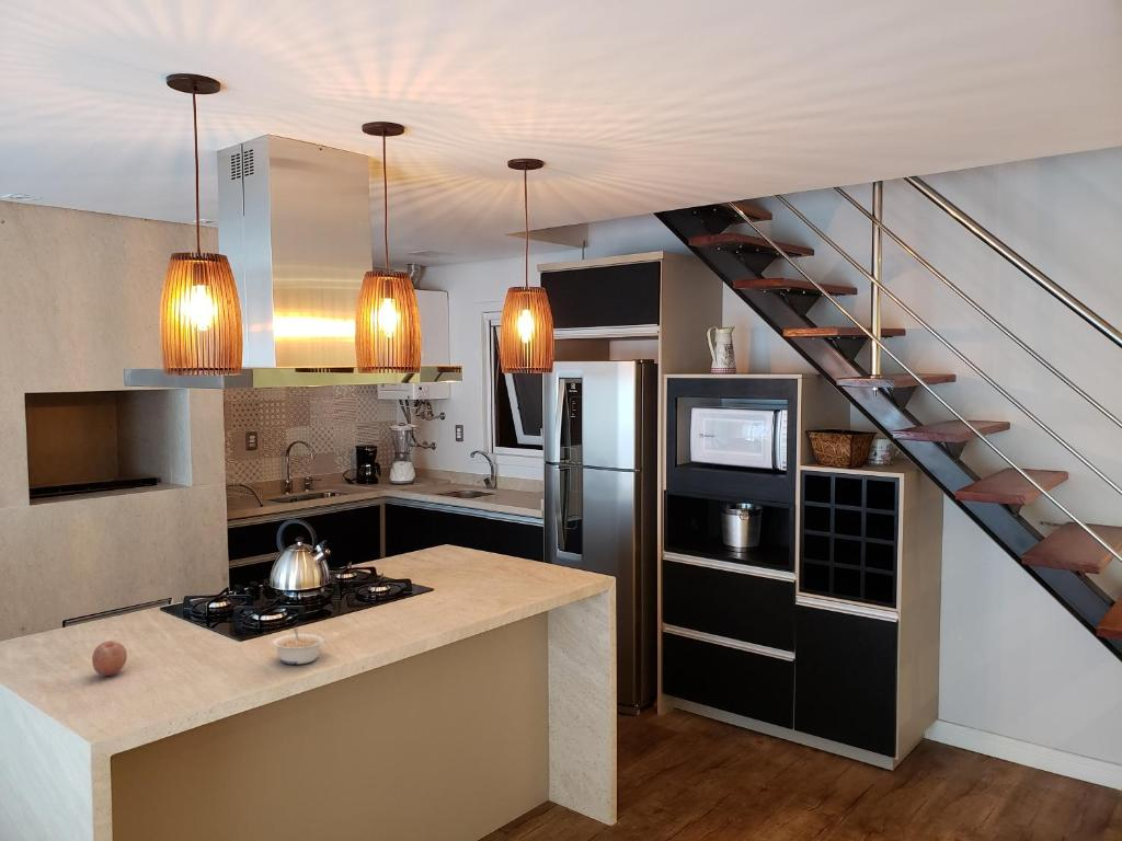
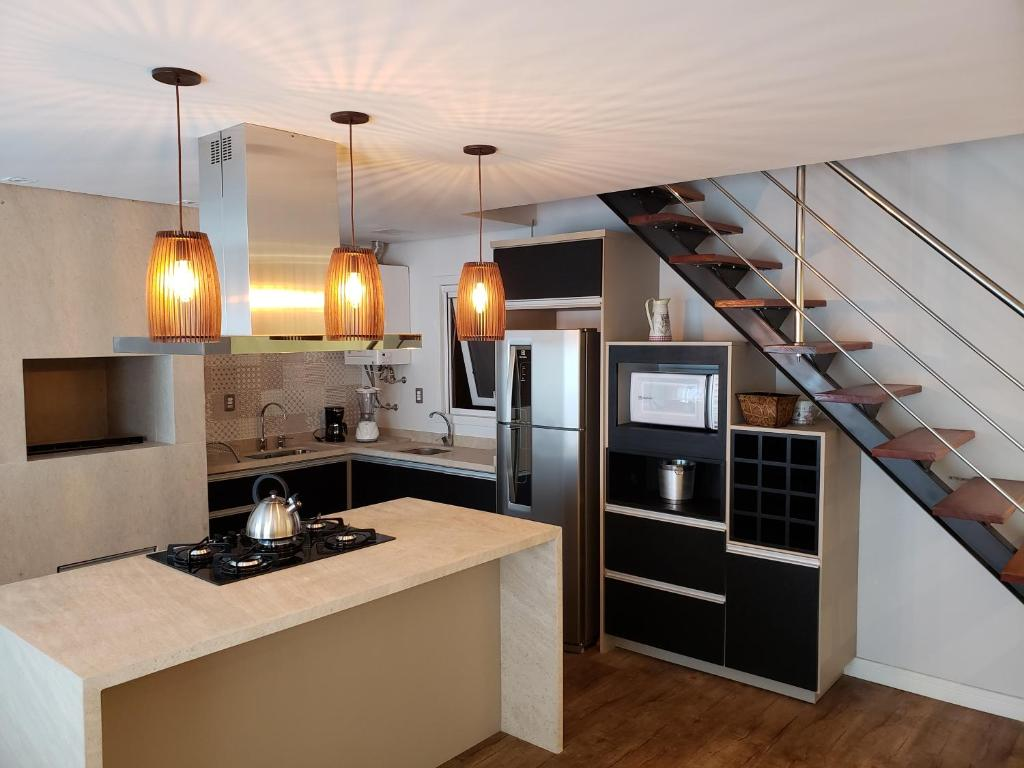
- fruit (110, 658)
- legume (297, 647)
